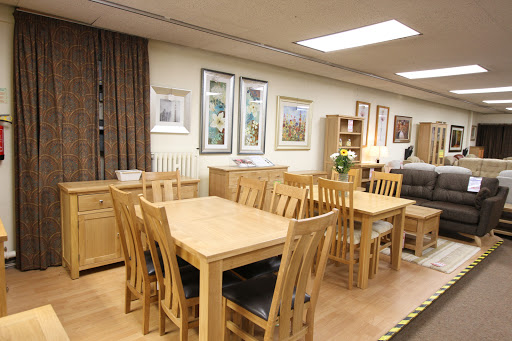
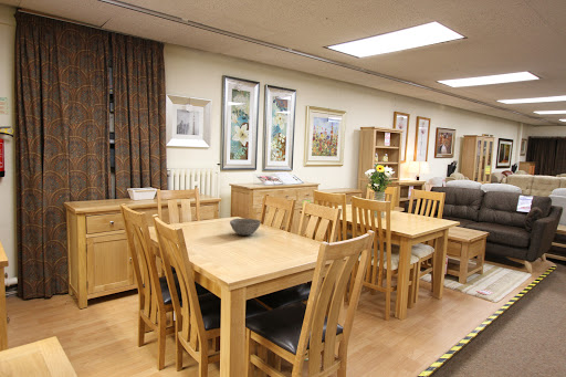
+ bowl (244, 227)
